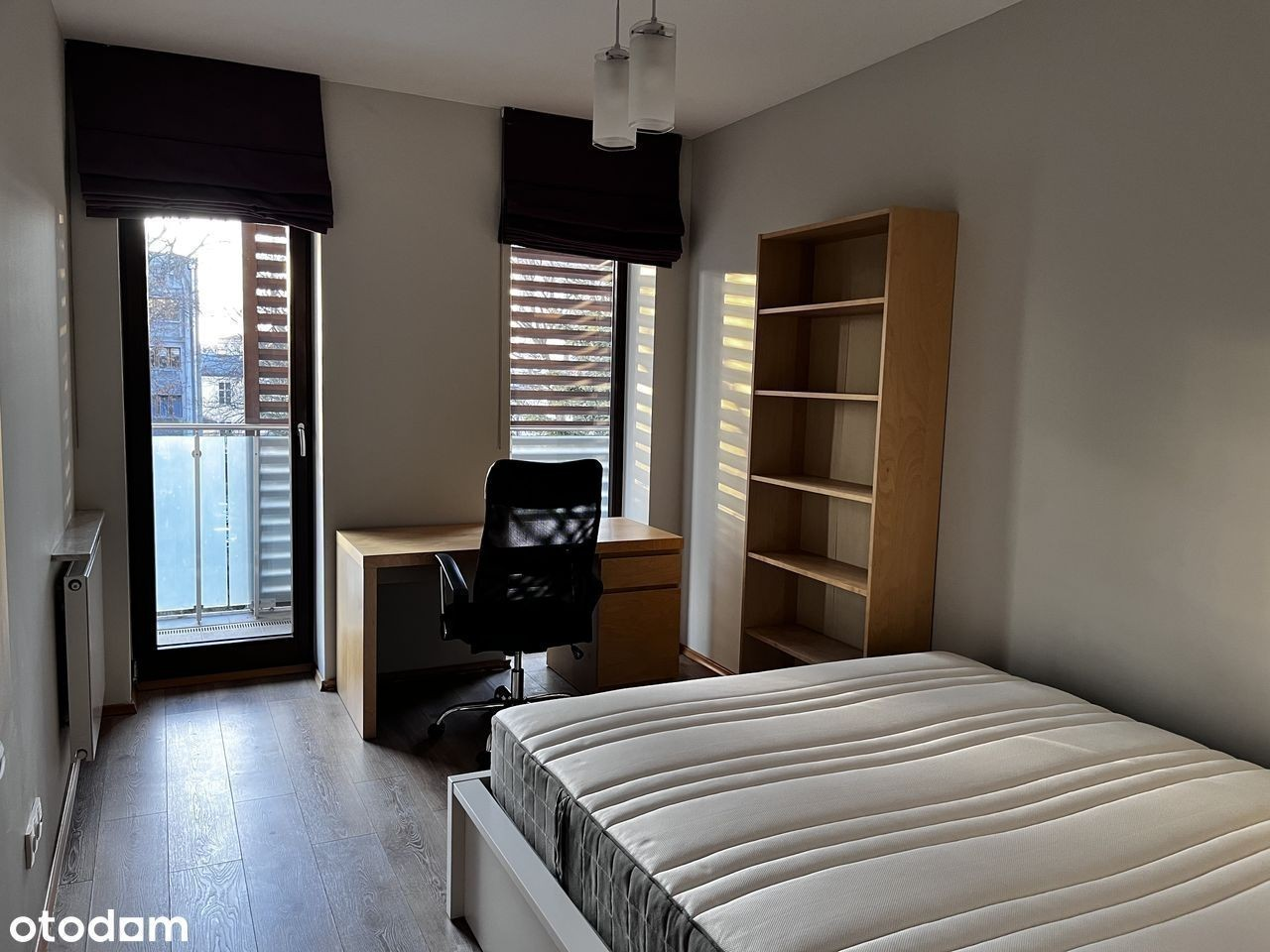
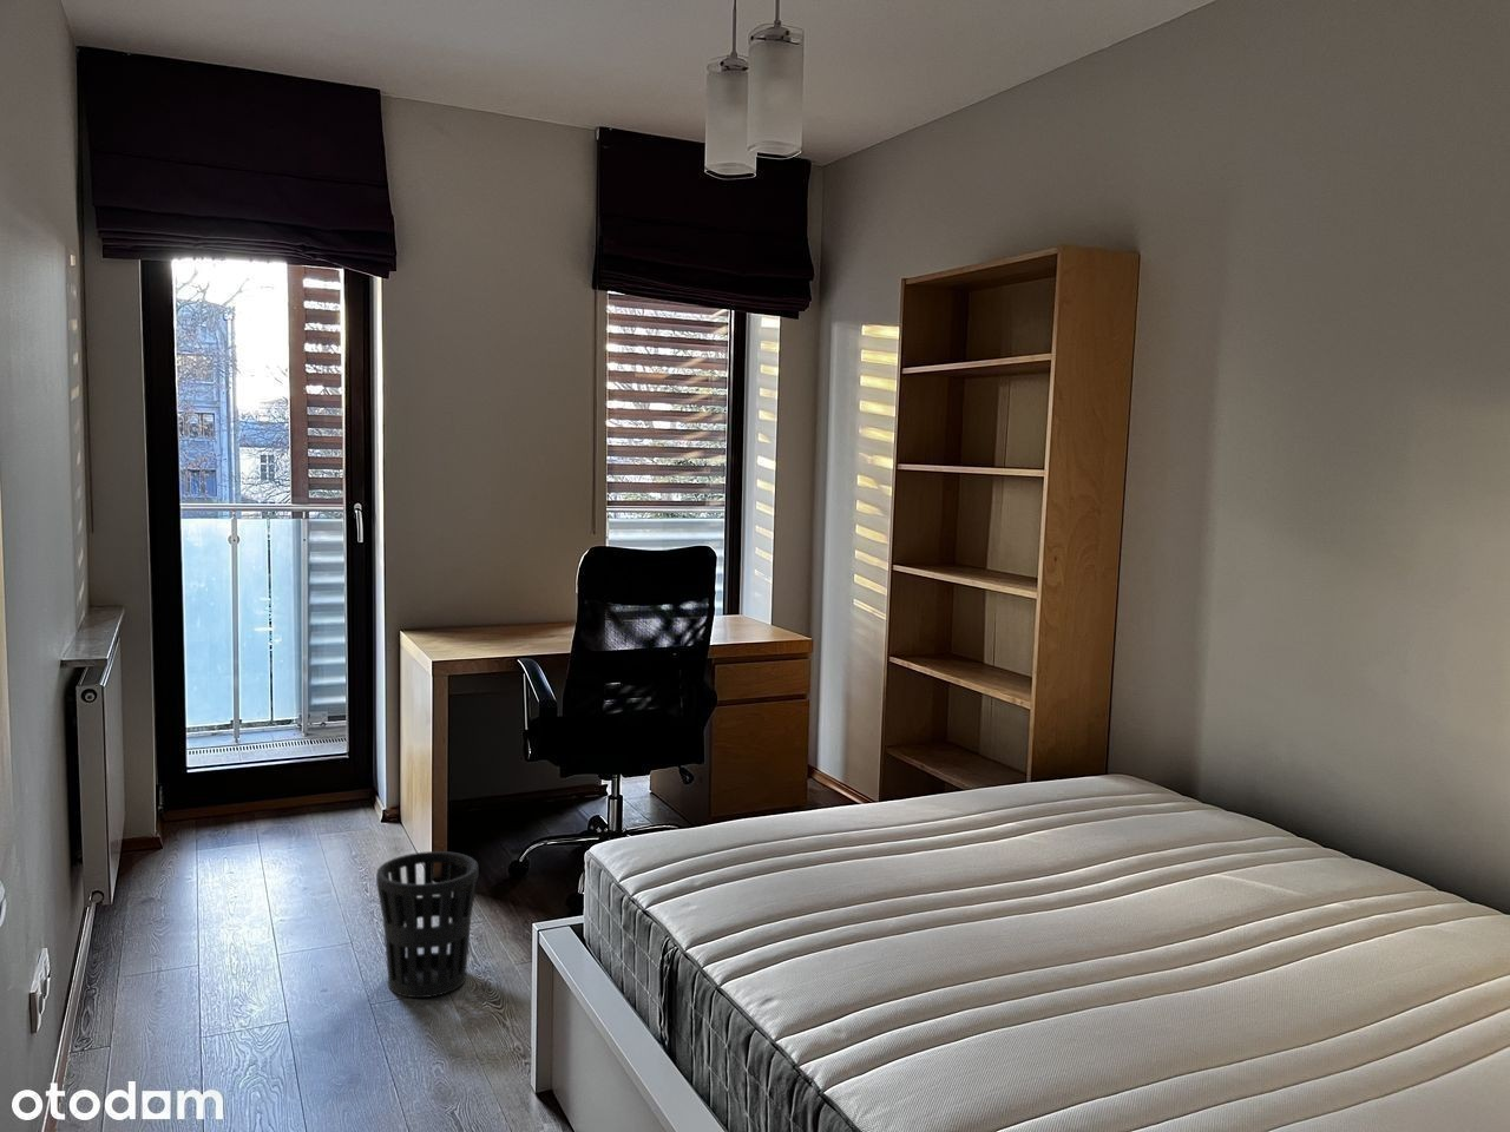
+ wastebasket (427, 923)
